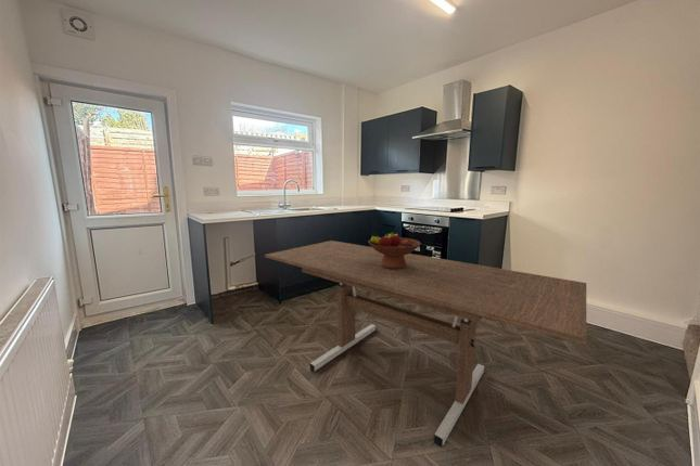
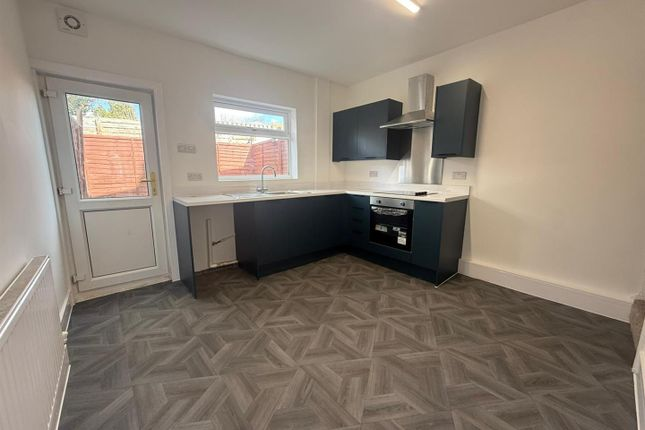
- dining table (397, 320)
- fruit bowl (393, 248)
